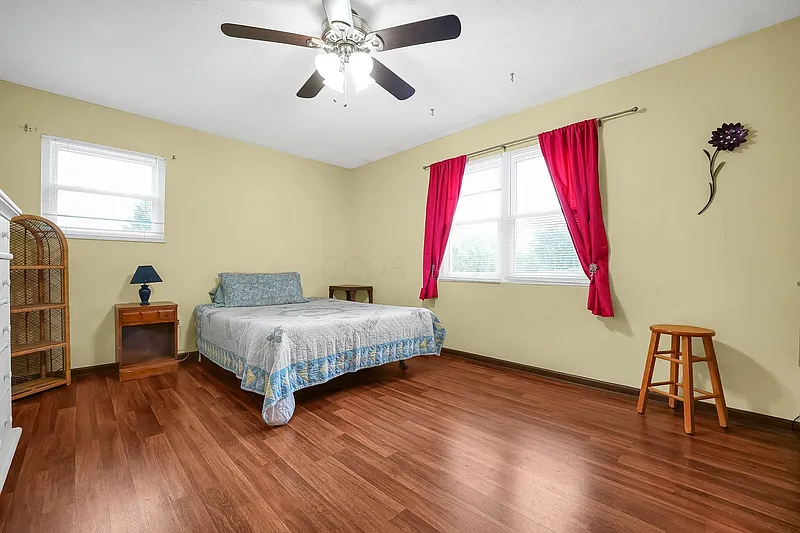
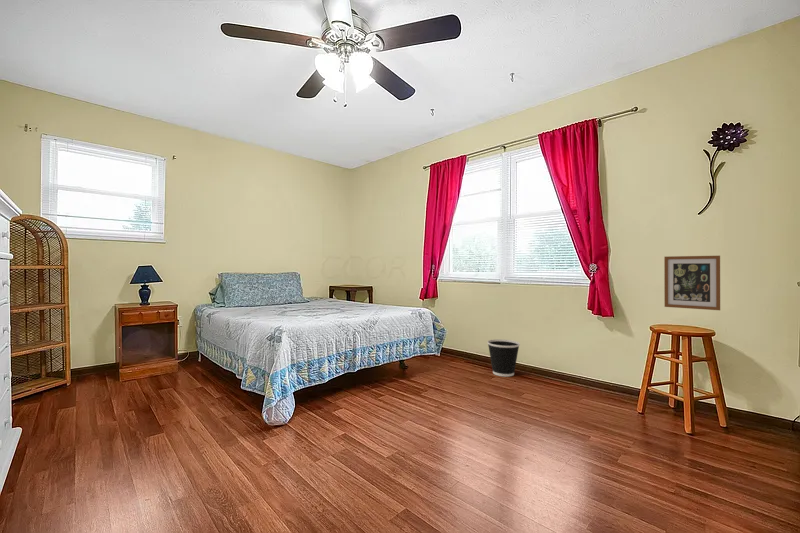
+ wastebasket (503, 357)
+ wall art (691, 282)
